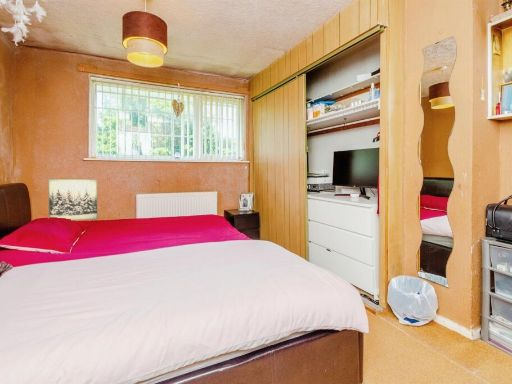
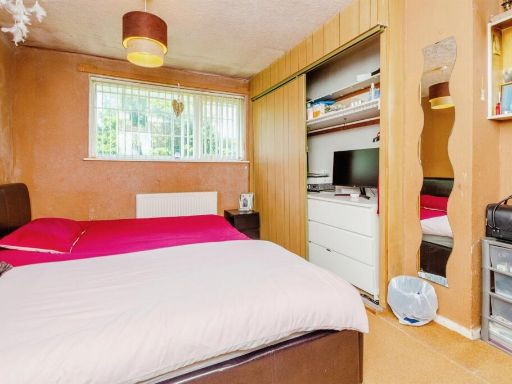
- wall art (73, 199)
